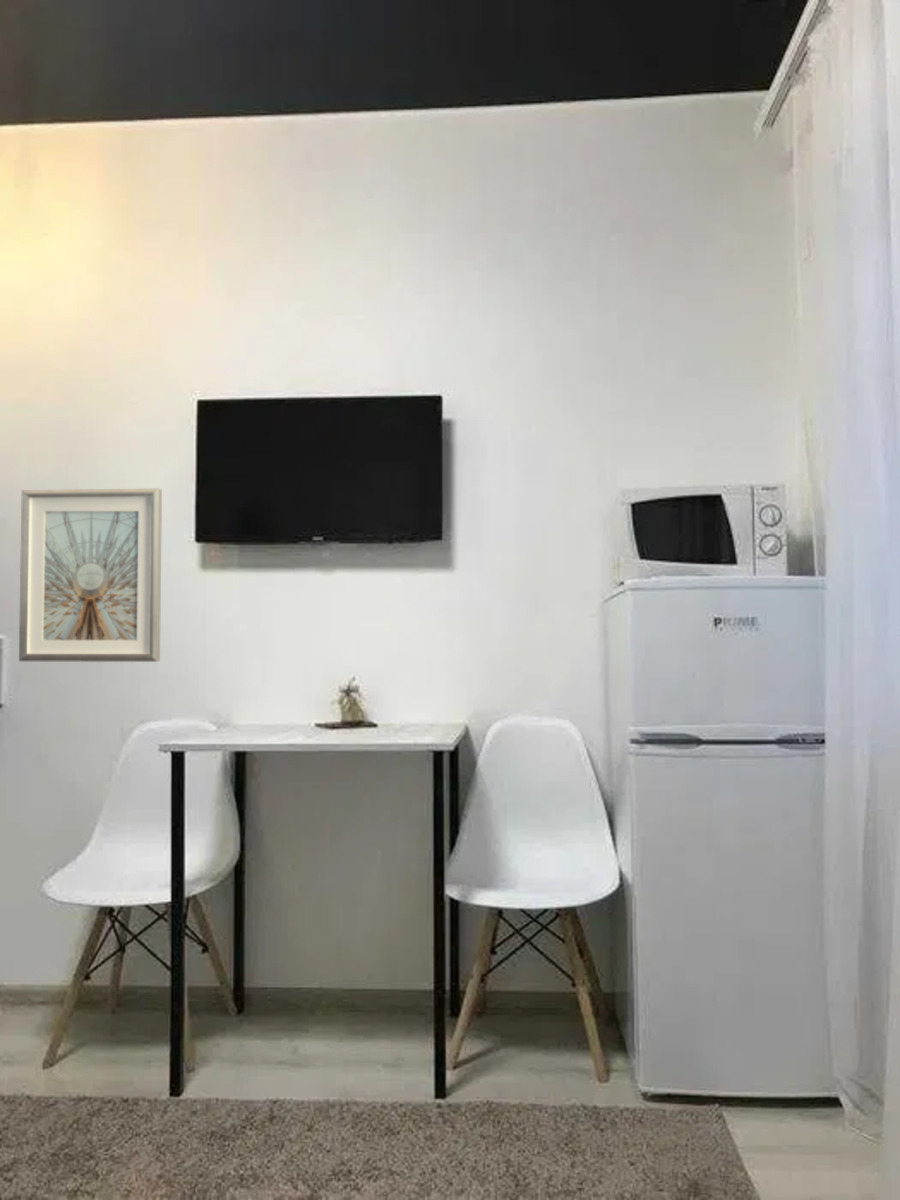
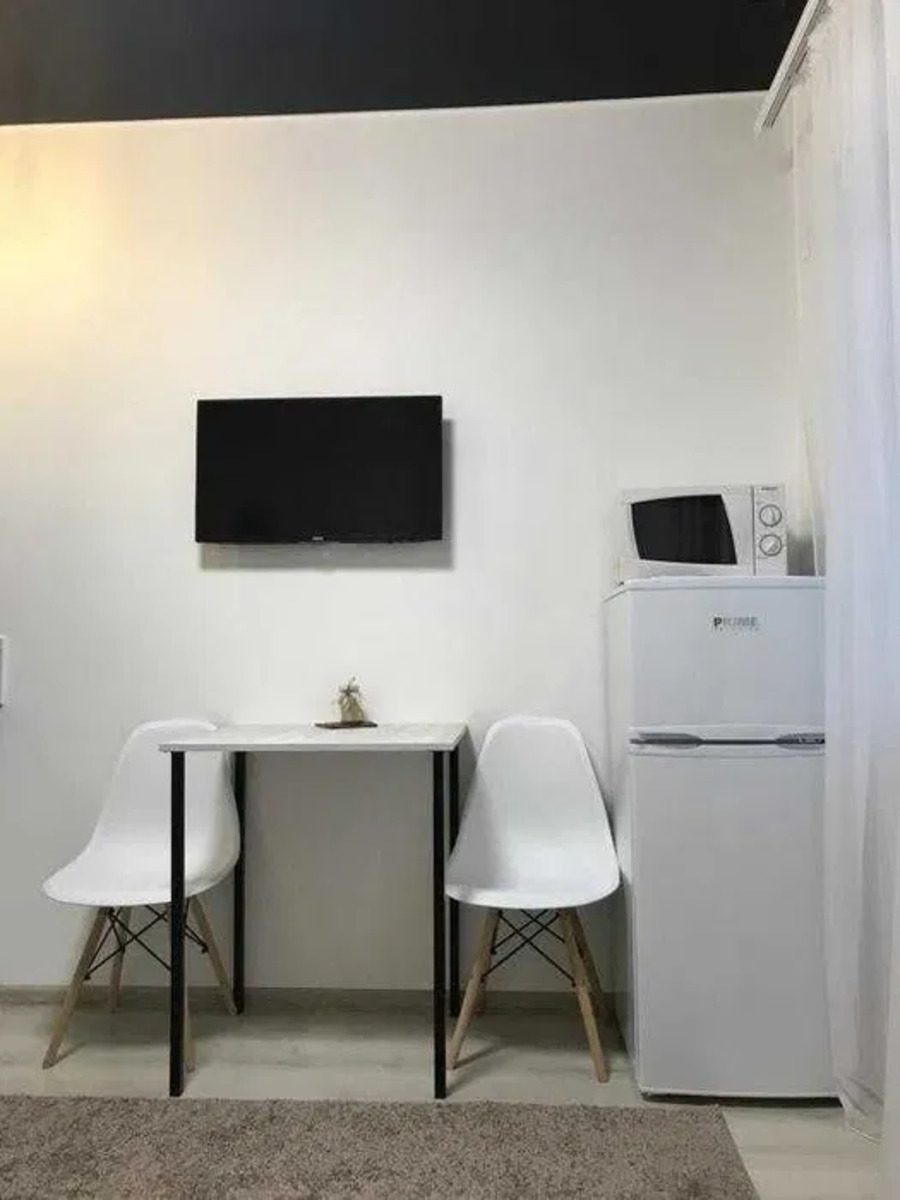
- picture frame (90, 575)
